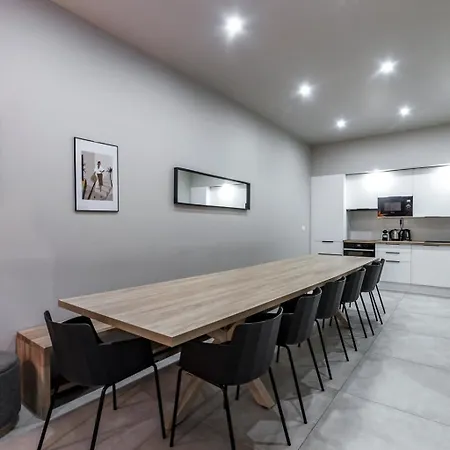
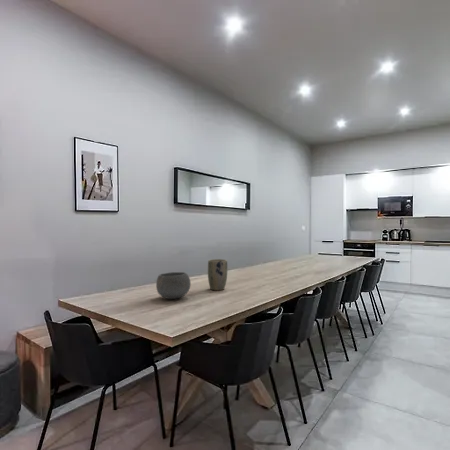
+ bowl (173, 285)
+ plant pot (217, 274)
